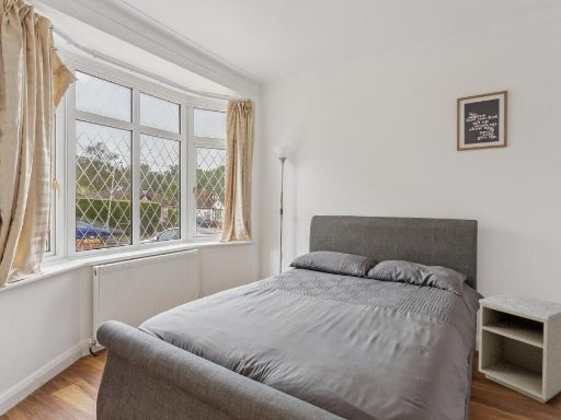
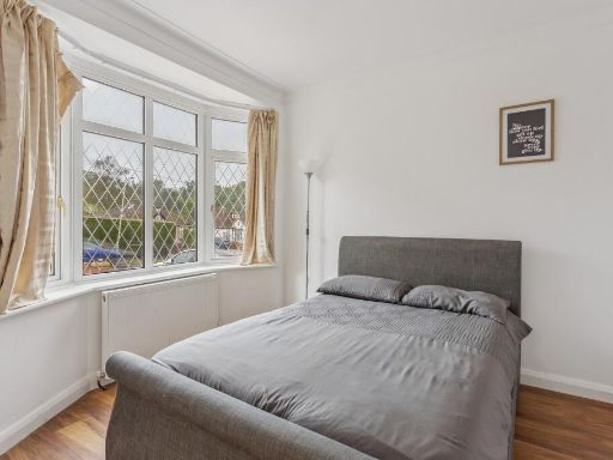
- nightstand (524, 342)
